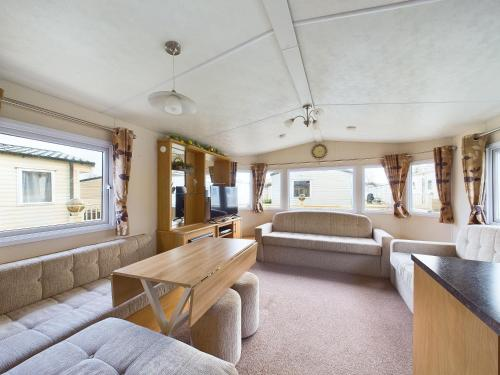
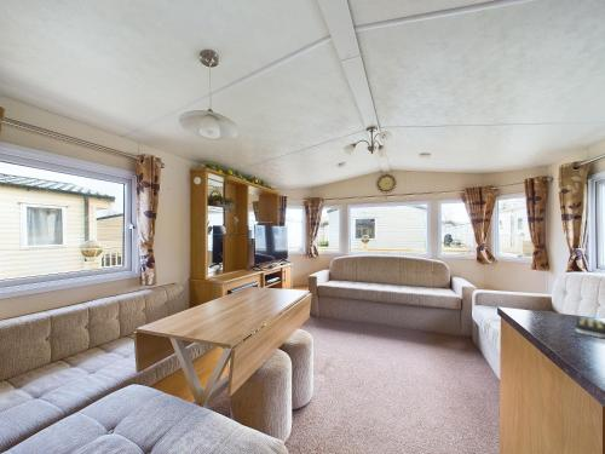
+ remote control (590, 327)
